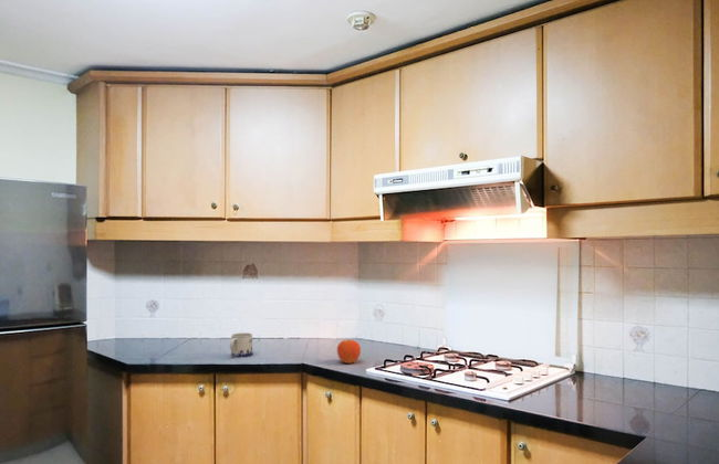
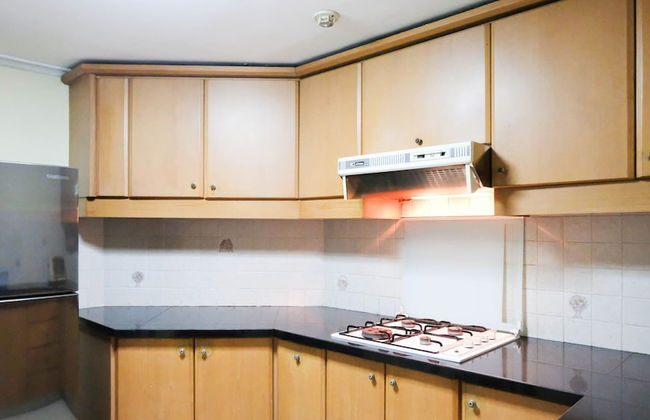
- fruit (348, 350)
- mug (240, 346)
